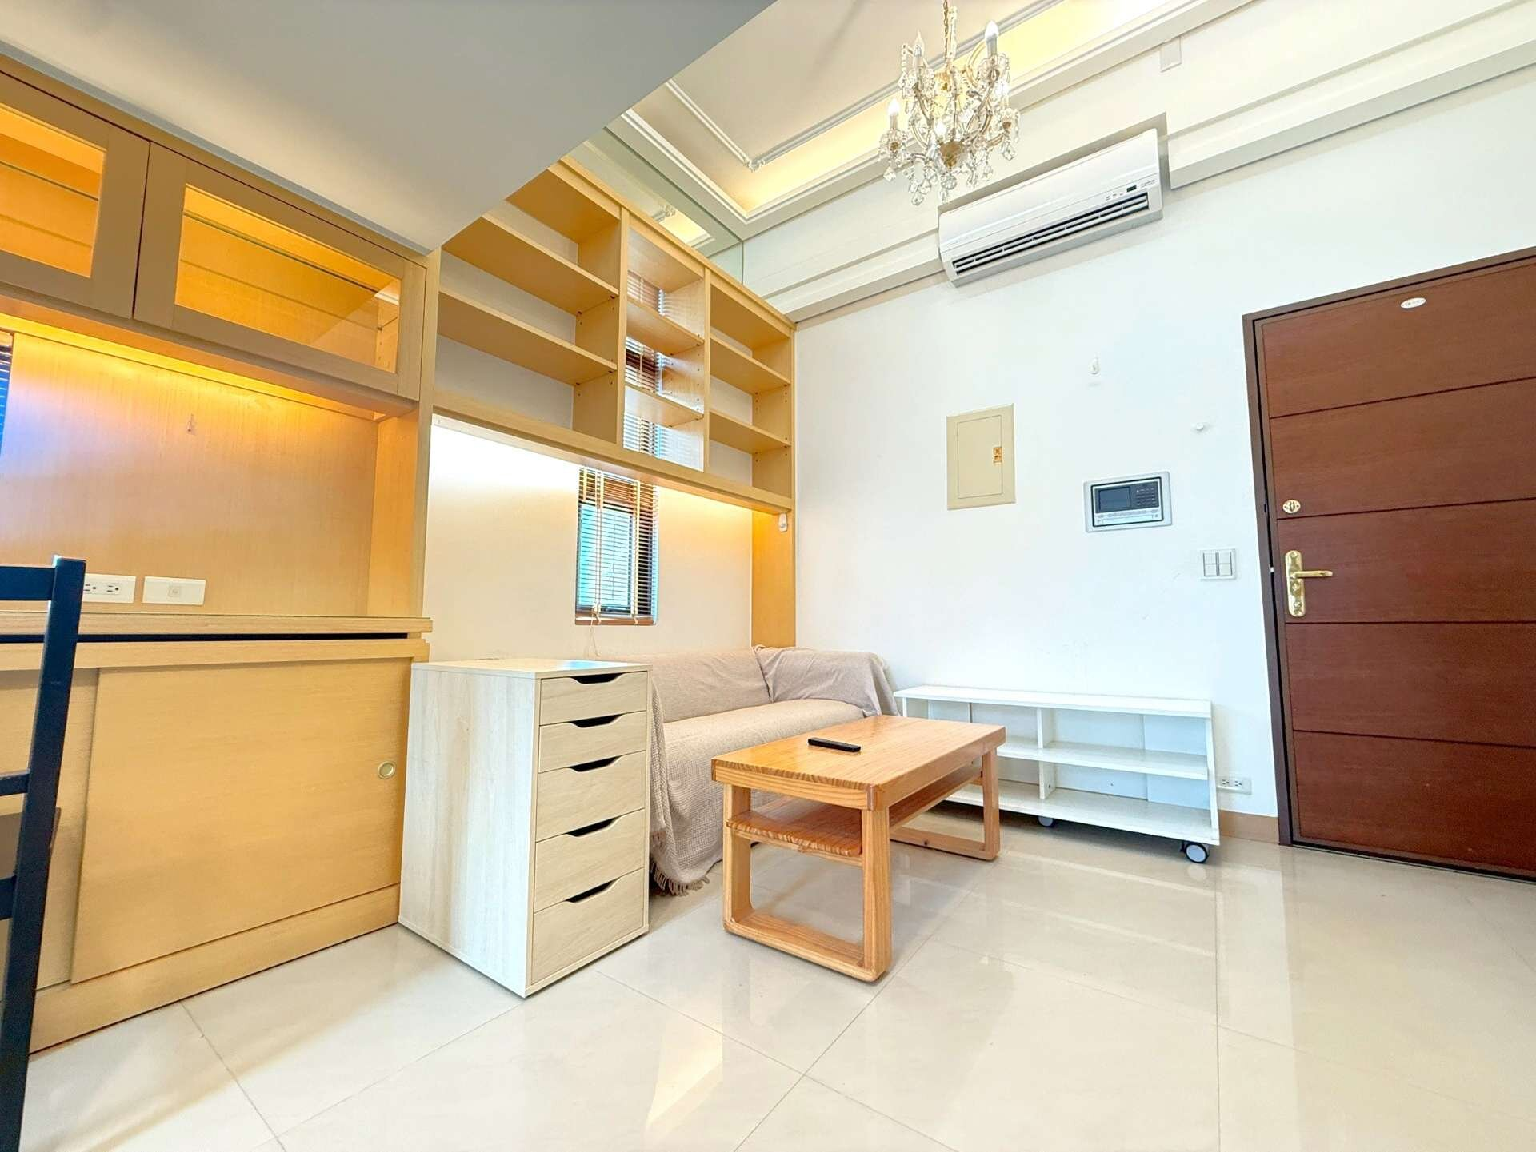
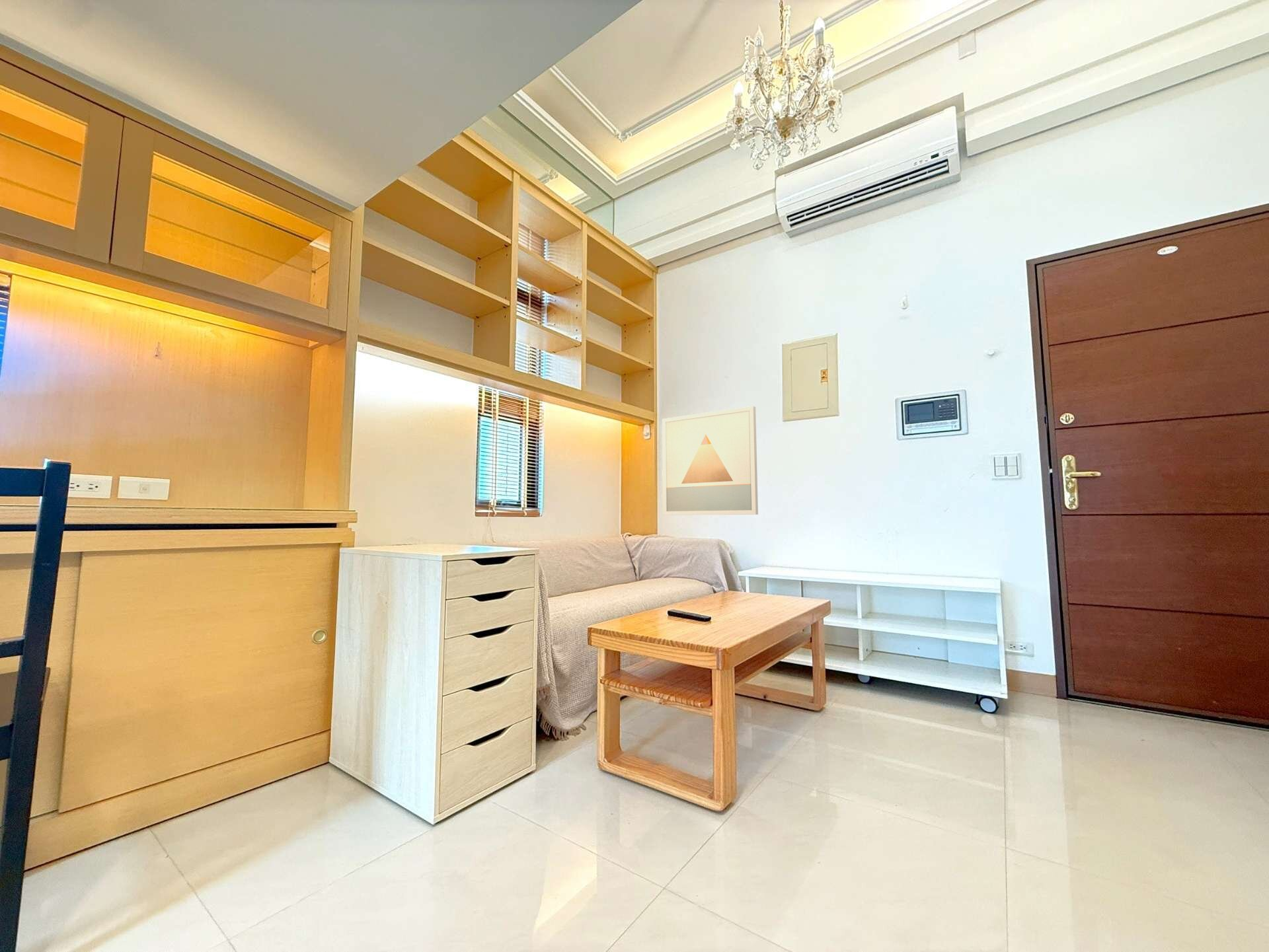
+ wall art (707, 463)
